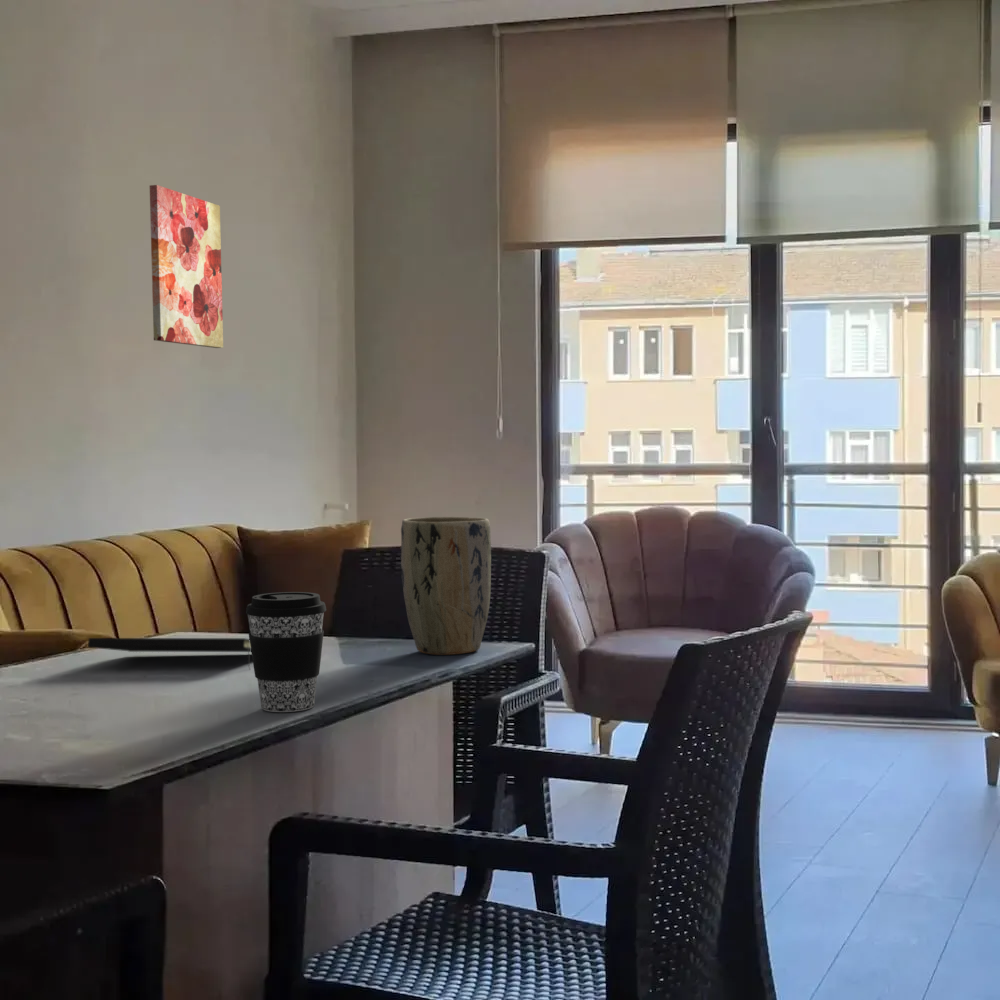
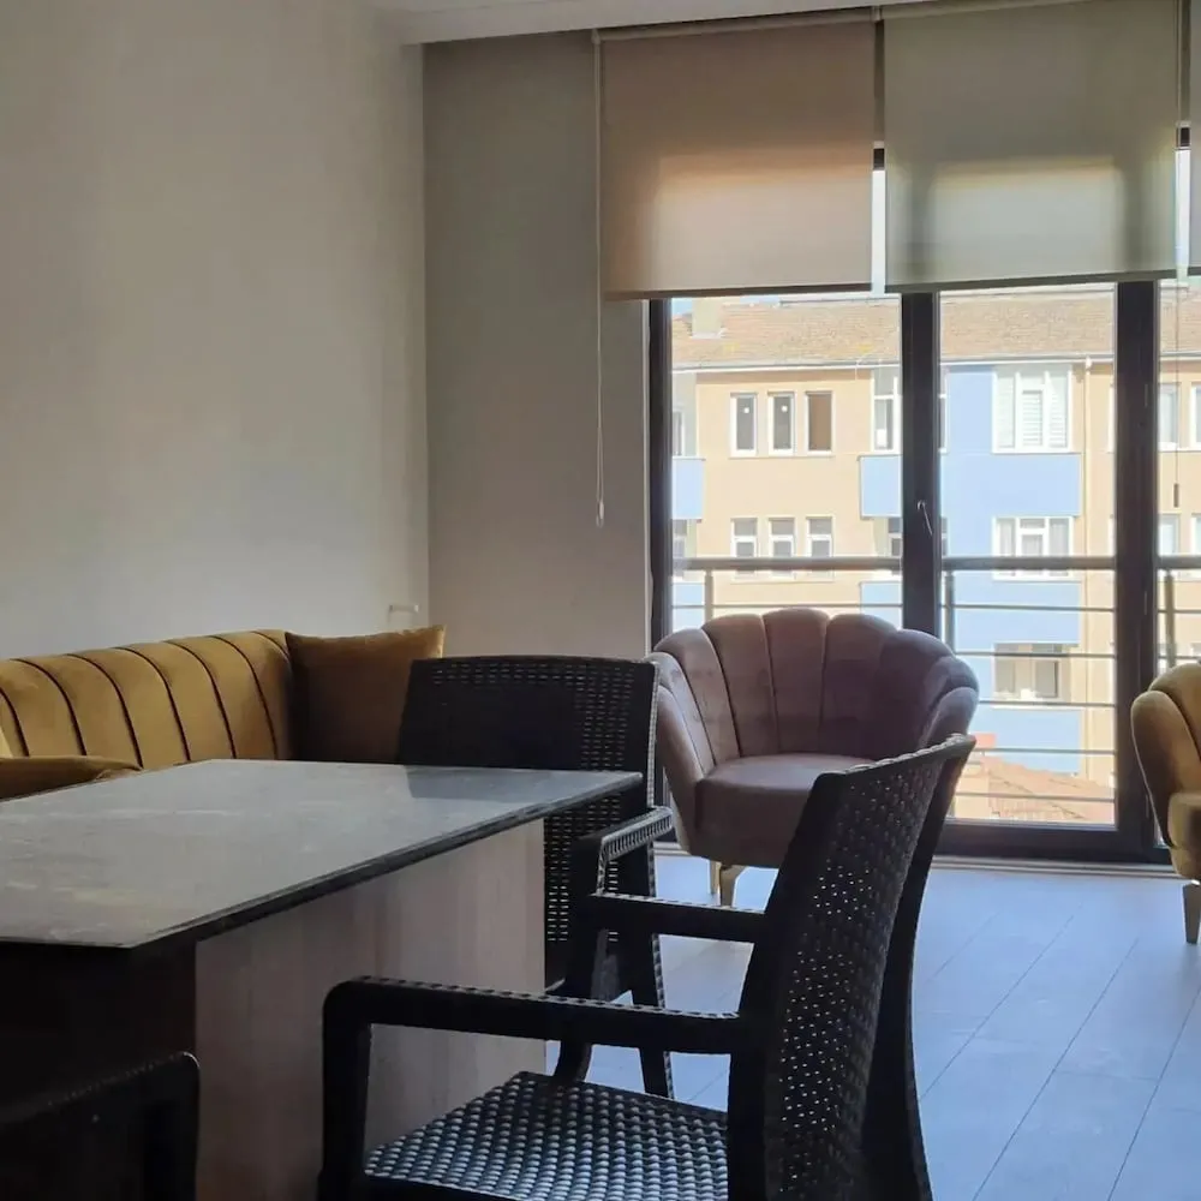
- notepad (186, 645)
- wall art (188, 270)
- coffee cup (287, 651)
- plant pot (446, 584)
